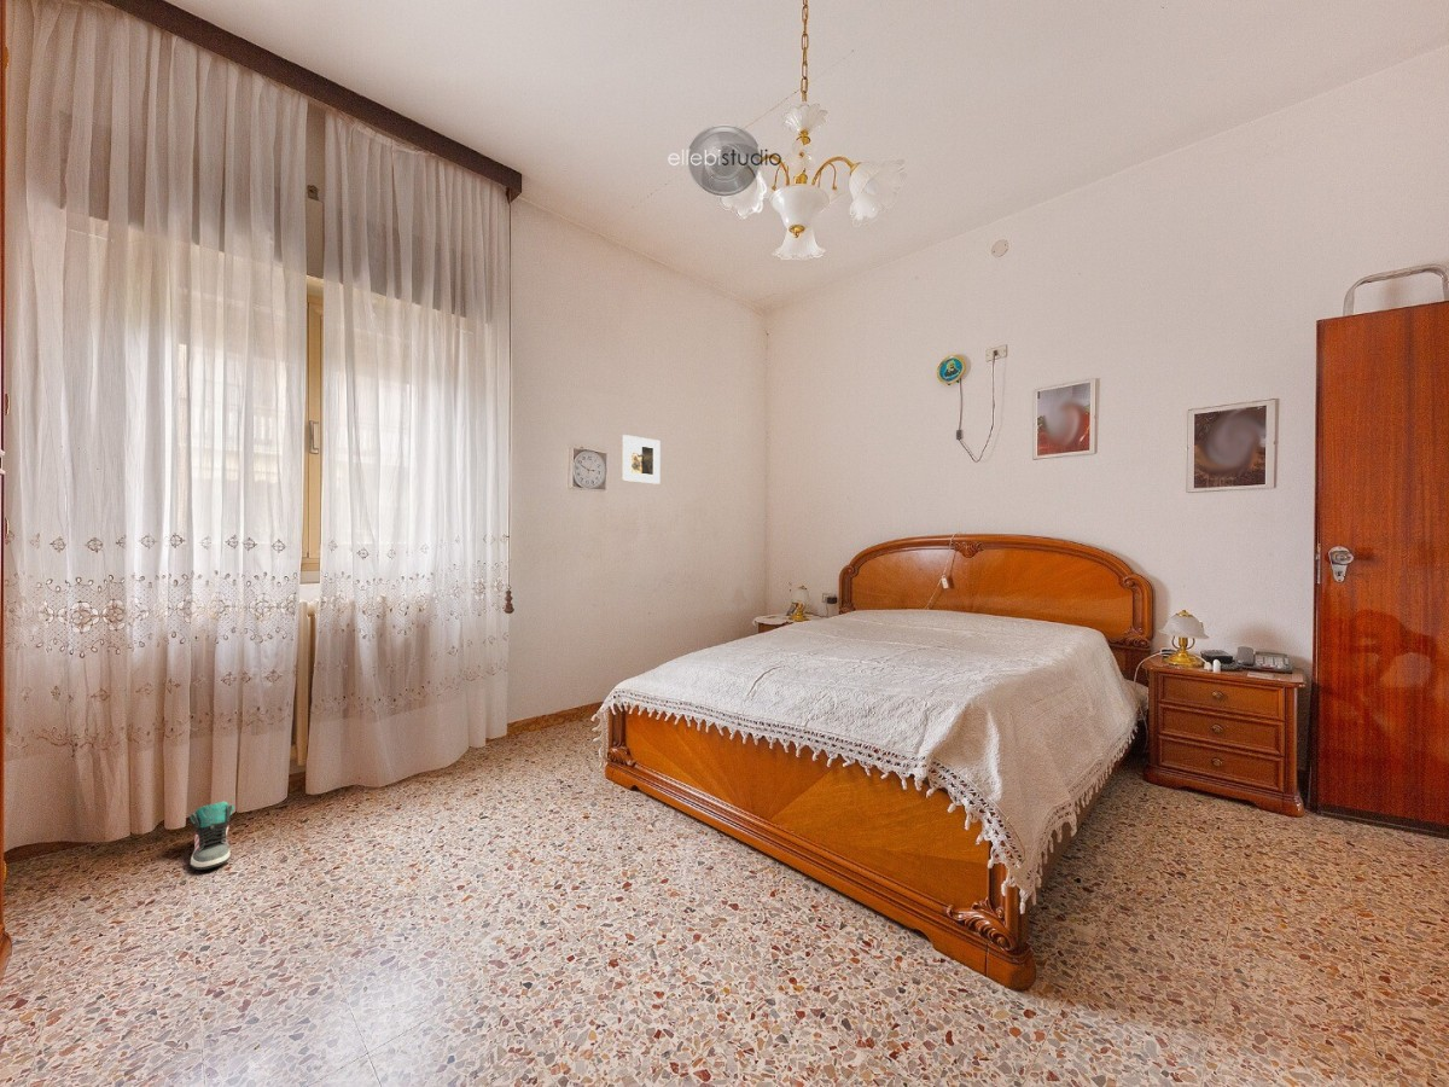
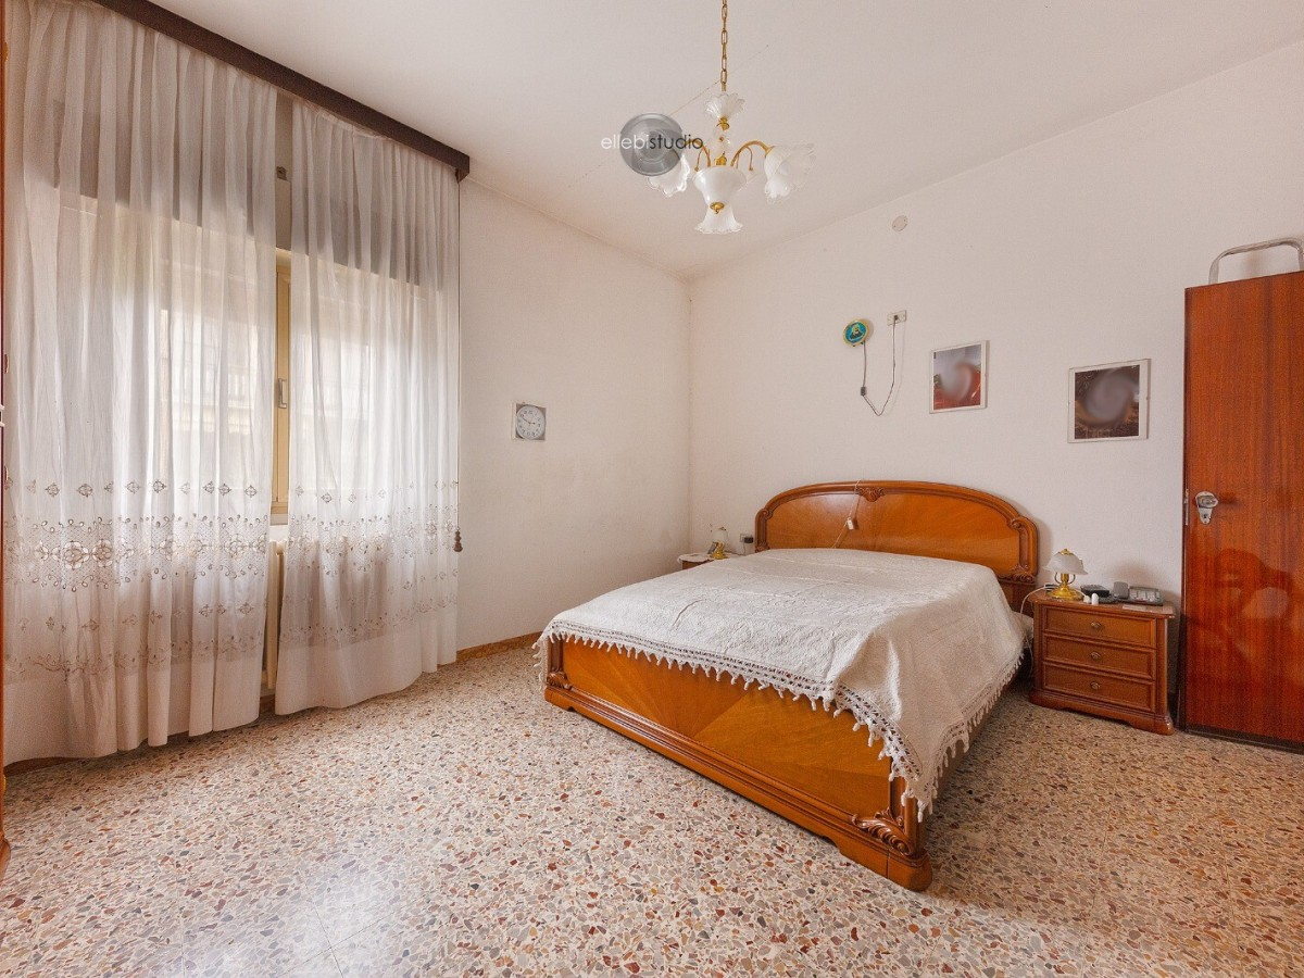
- sneaker (213, 830)
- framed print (641, 459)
